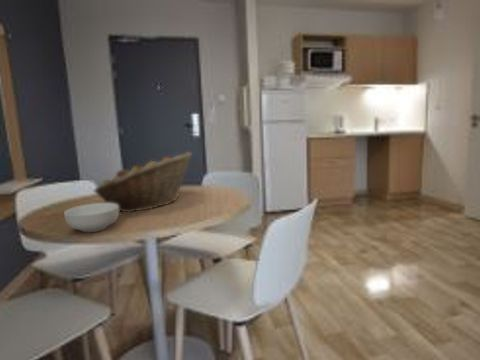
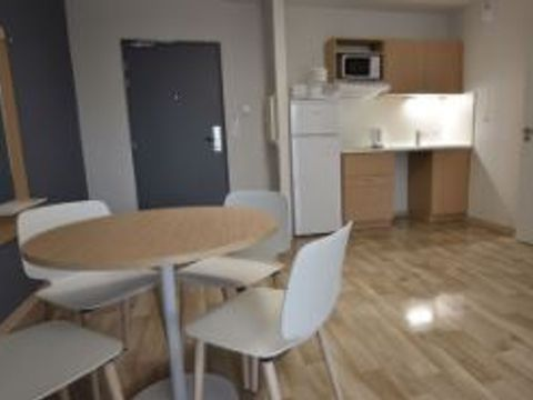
- fruit basket (147, 178)
- cereal bowl (93, 218)
